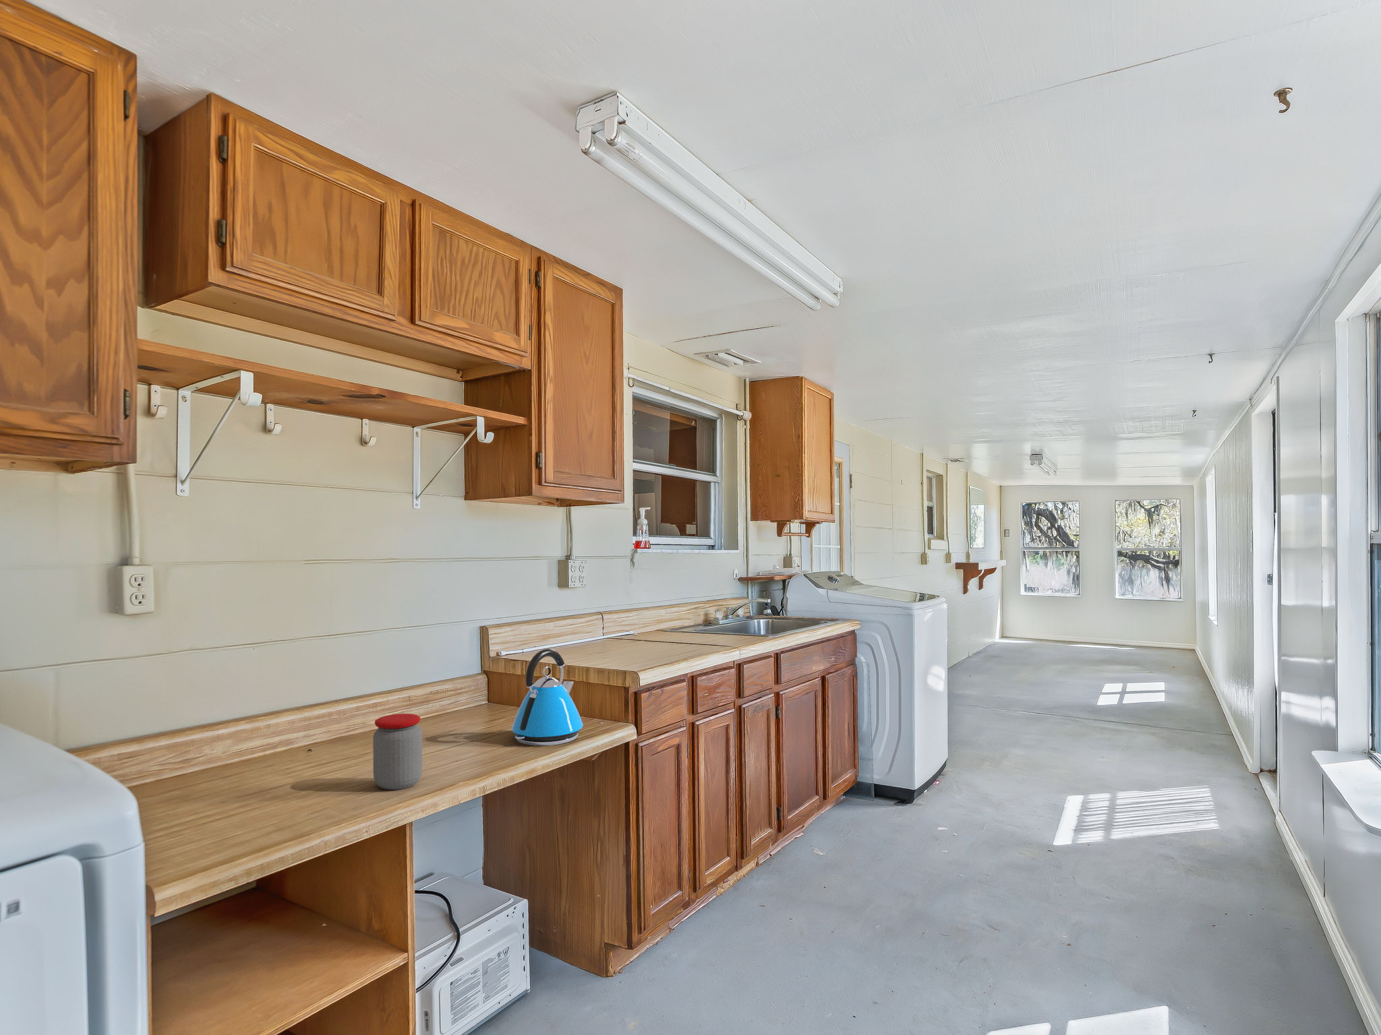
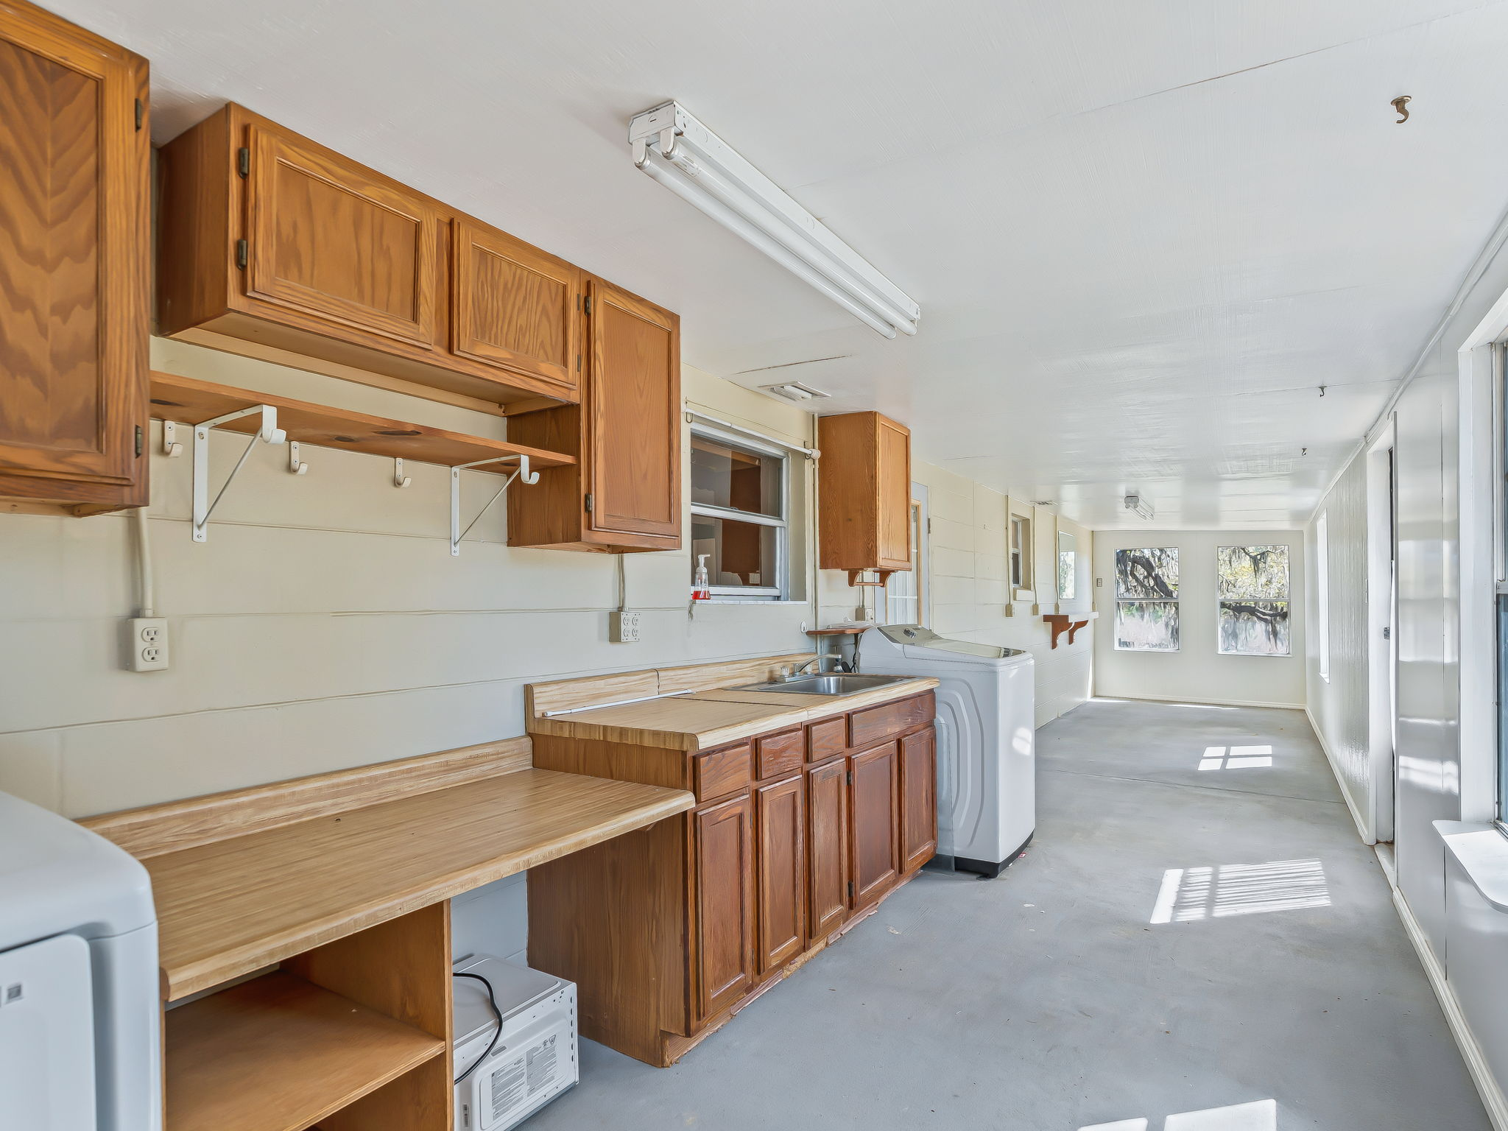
- kettle (546, 694)
- jar (398, 750)
